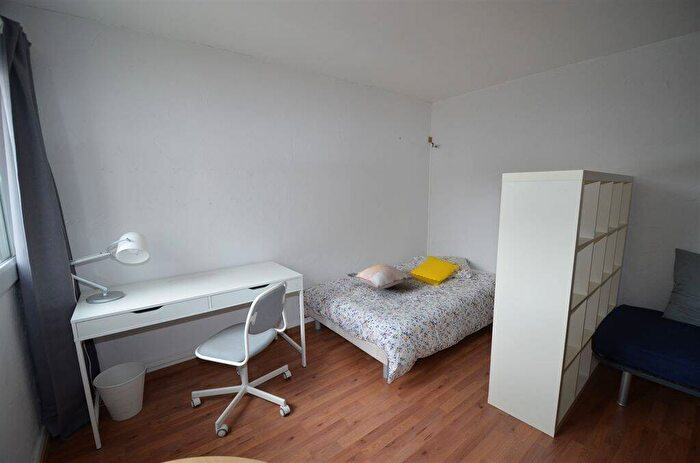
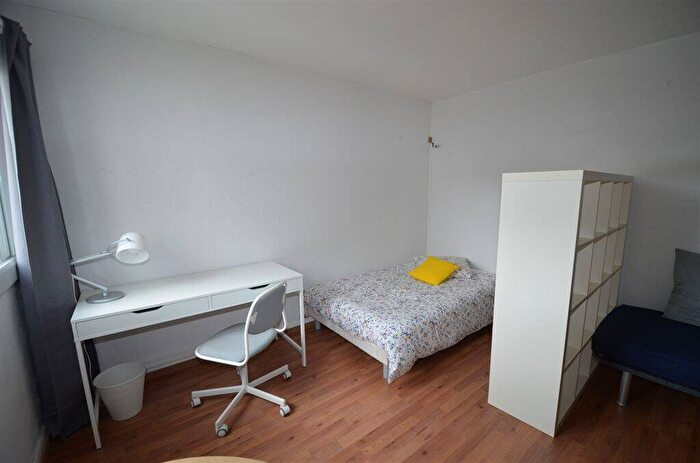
- decorative pillow (380, 276)
